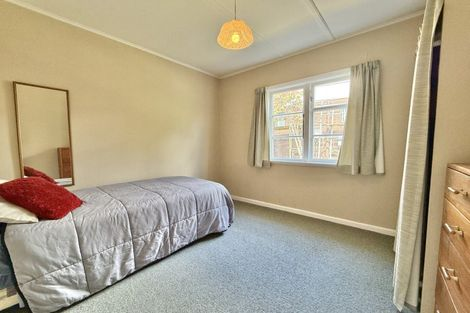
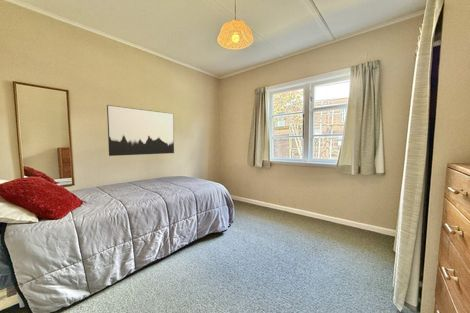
+ wall art (144, 132)
